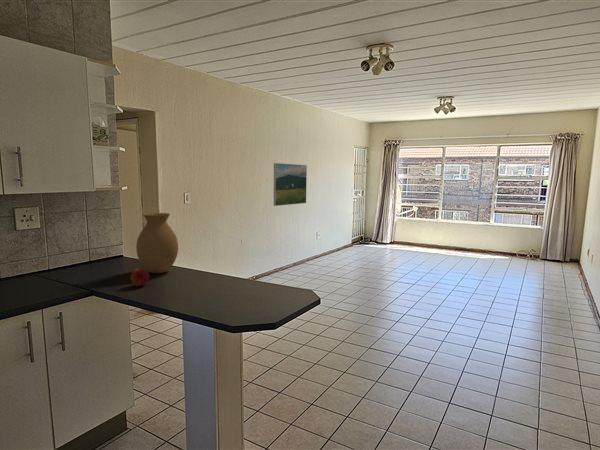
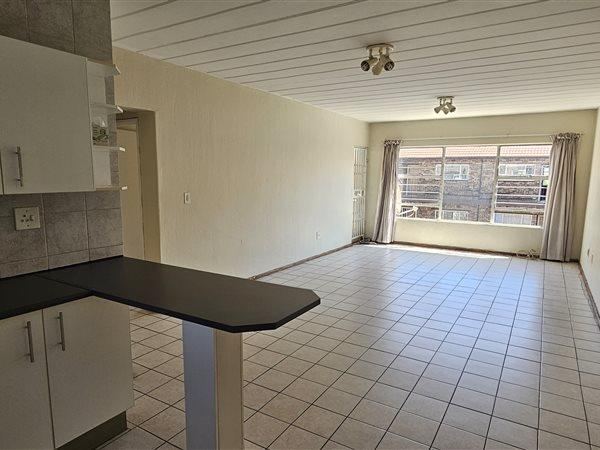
- vase (157, 243)
- peach (140, 277)
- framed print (291, 184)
